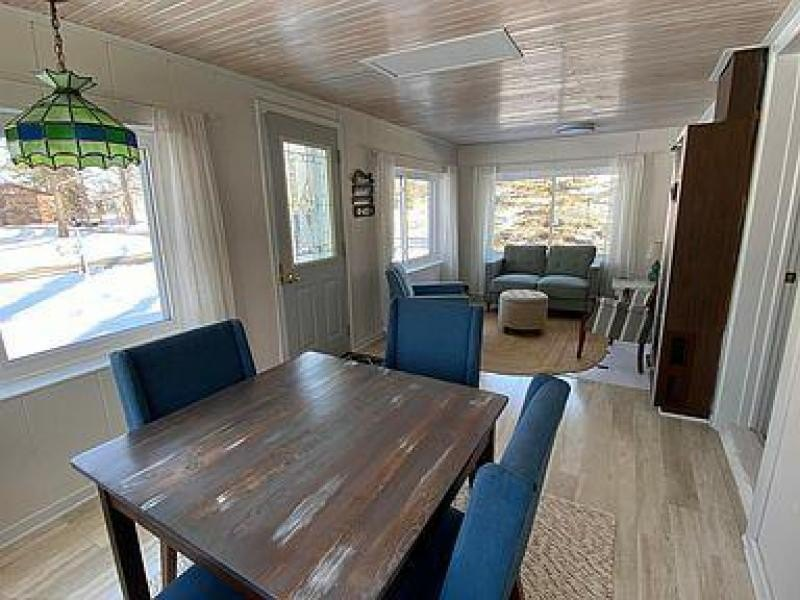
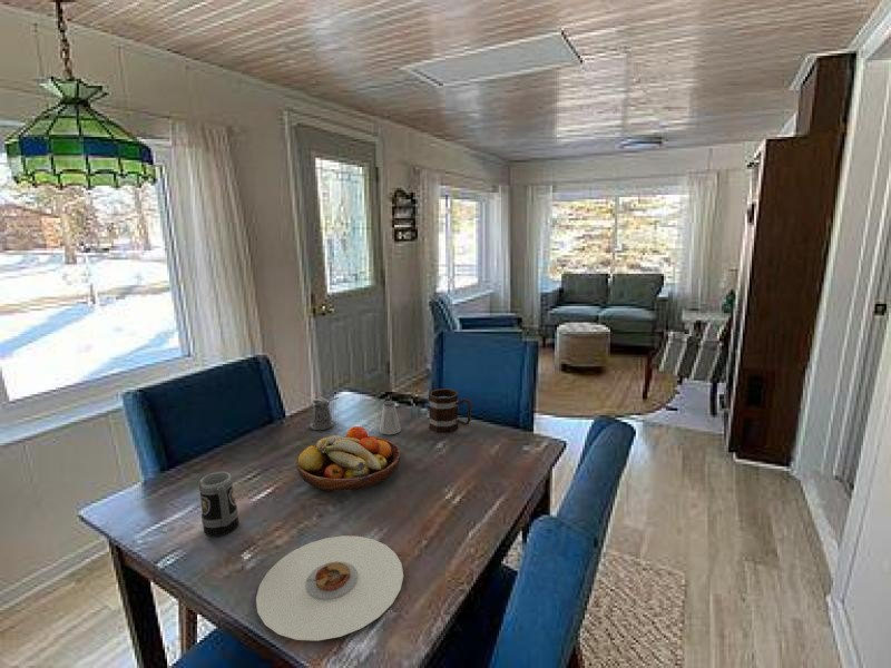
+ pepper shaker (323, 411)
+ mug (219, 505)
+ saltshaker (389, 416)
+ plate (331, 576)
+ fruit bowl (350, 452)
+ mug (450, 411)
